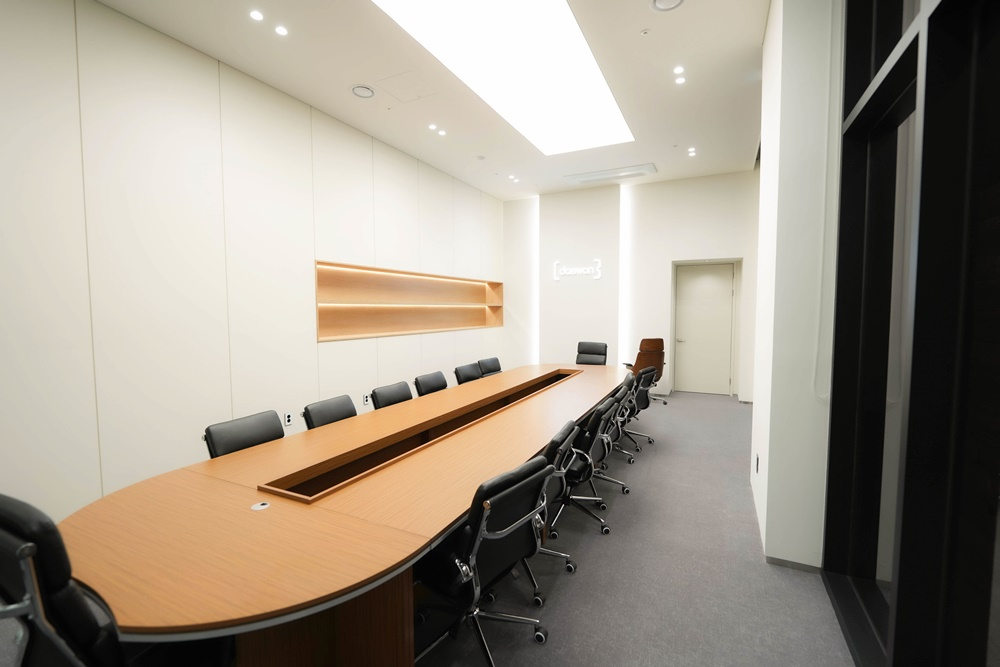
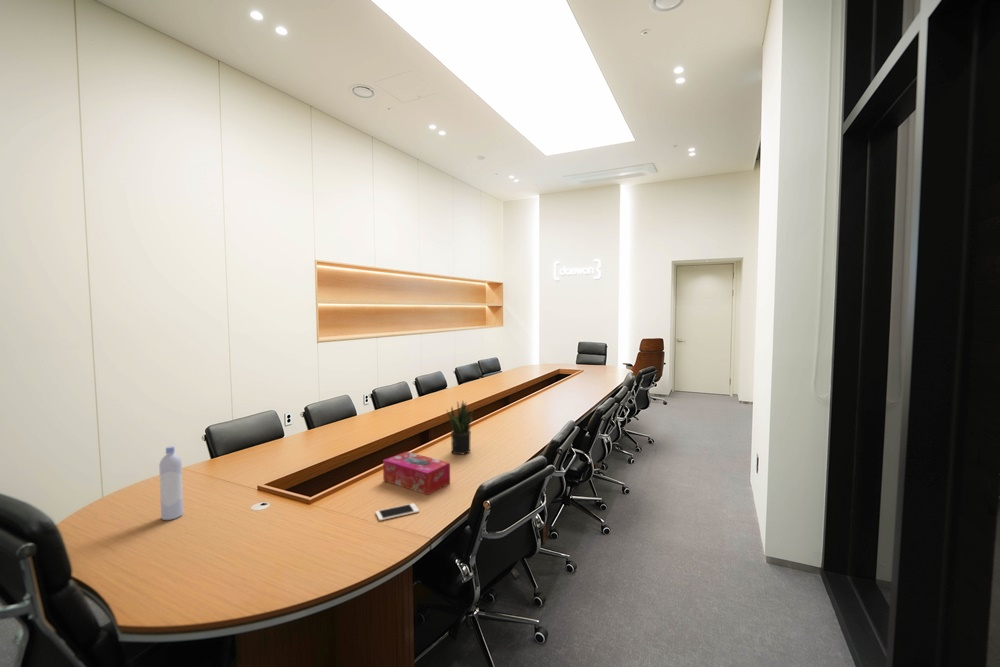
+ cell phone (397, 511)
+ tissue box (416, 471)
+ potted plant (459, 427)
+ bottle (171, 481)
